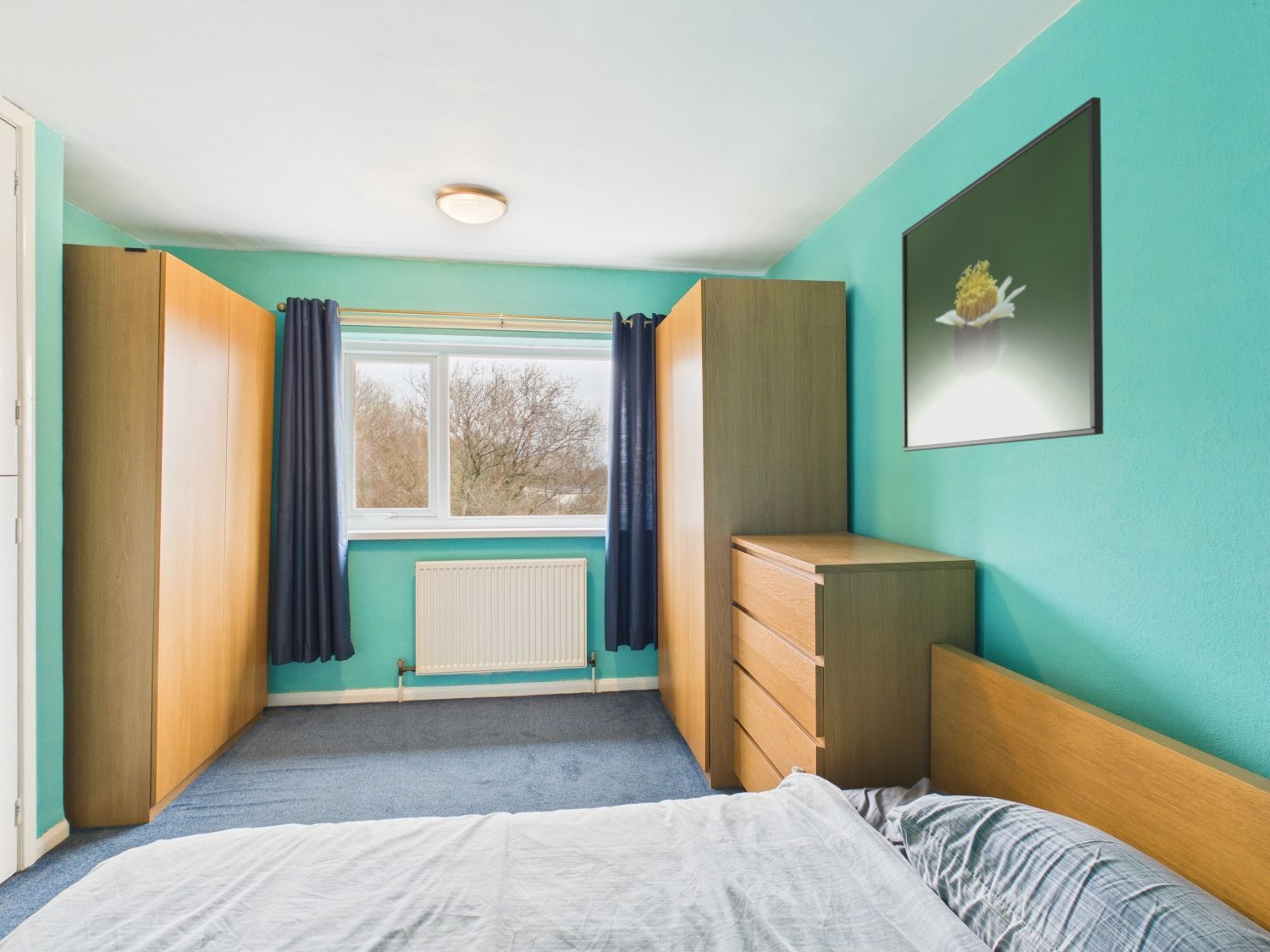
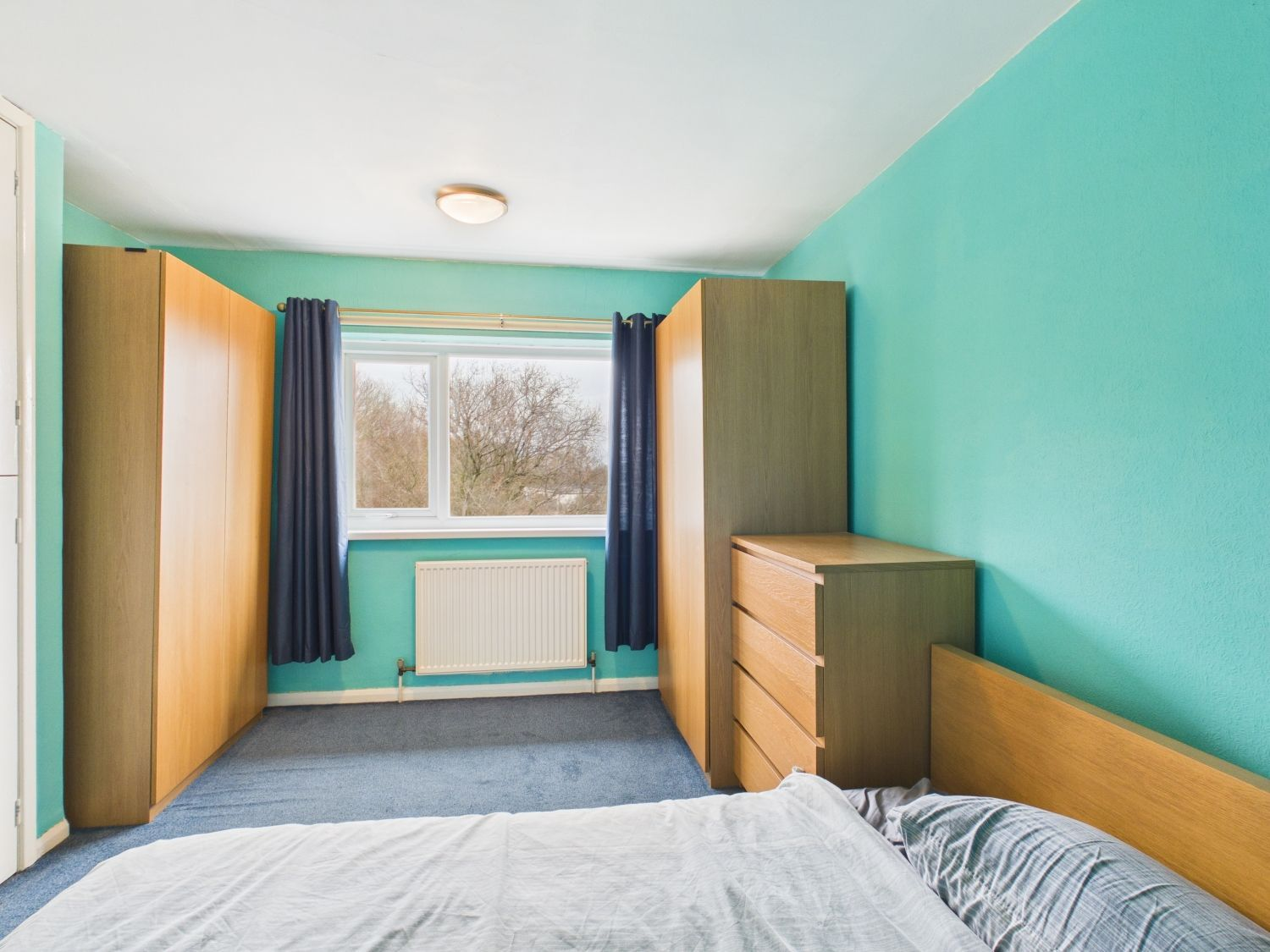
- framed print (980, 311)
